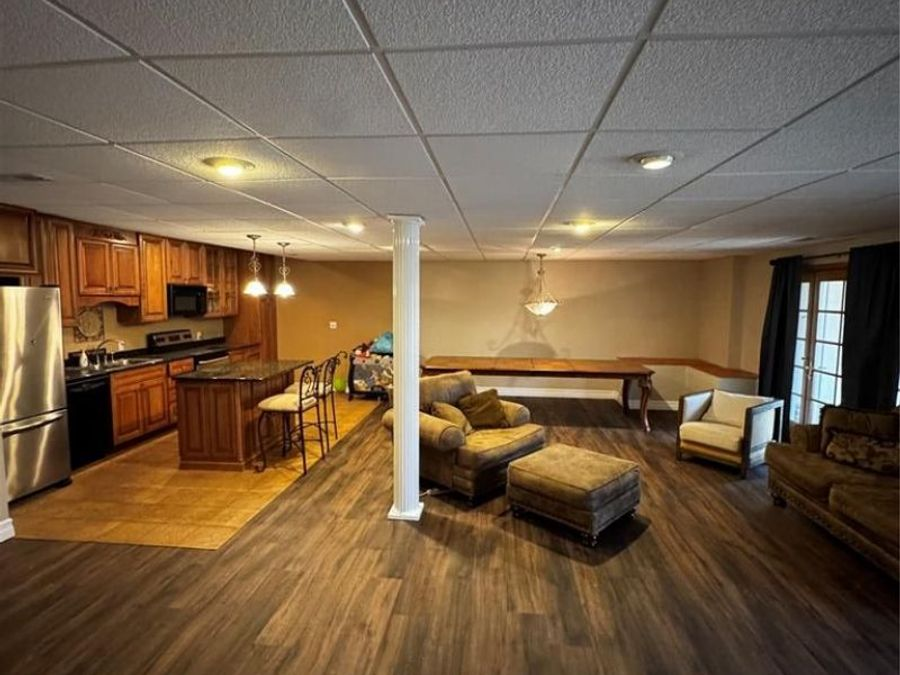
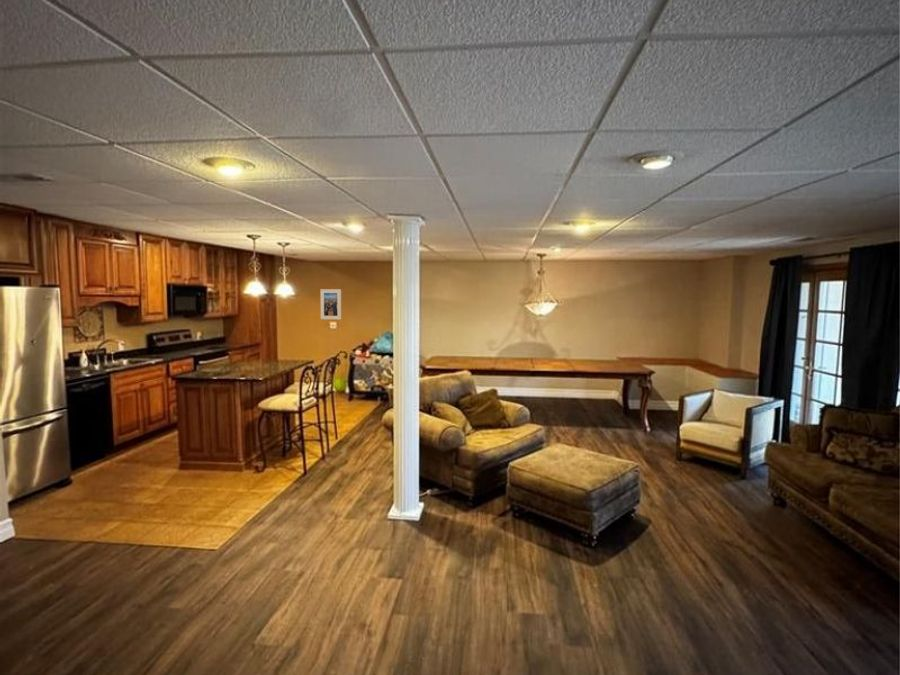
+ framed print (330, 304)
